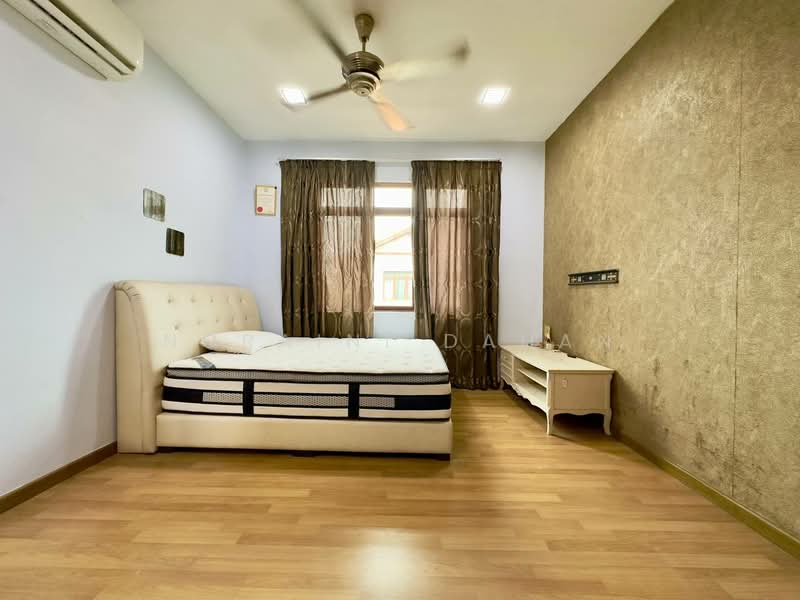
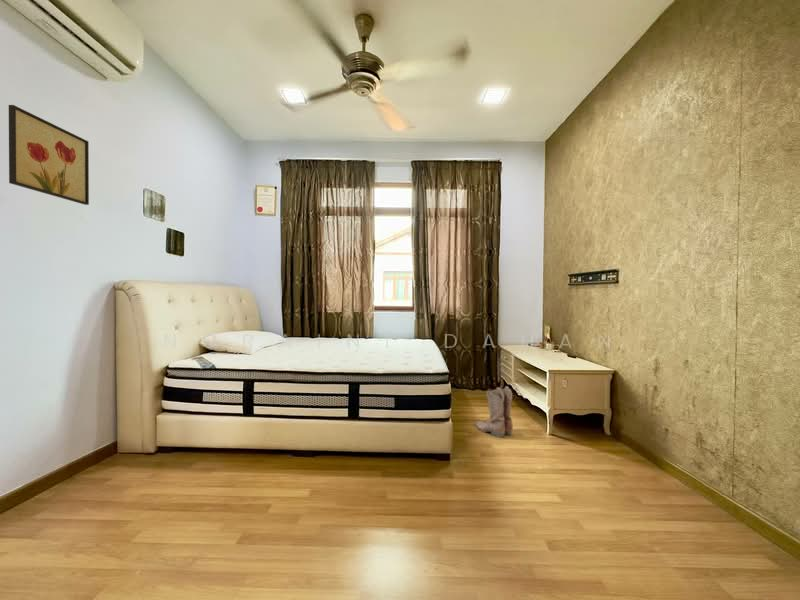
+ boots (493, 407)
+ wall art (51, 160)
